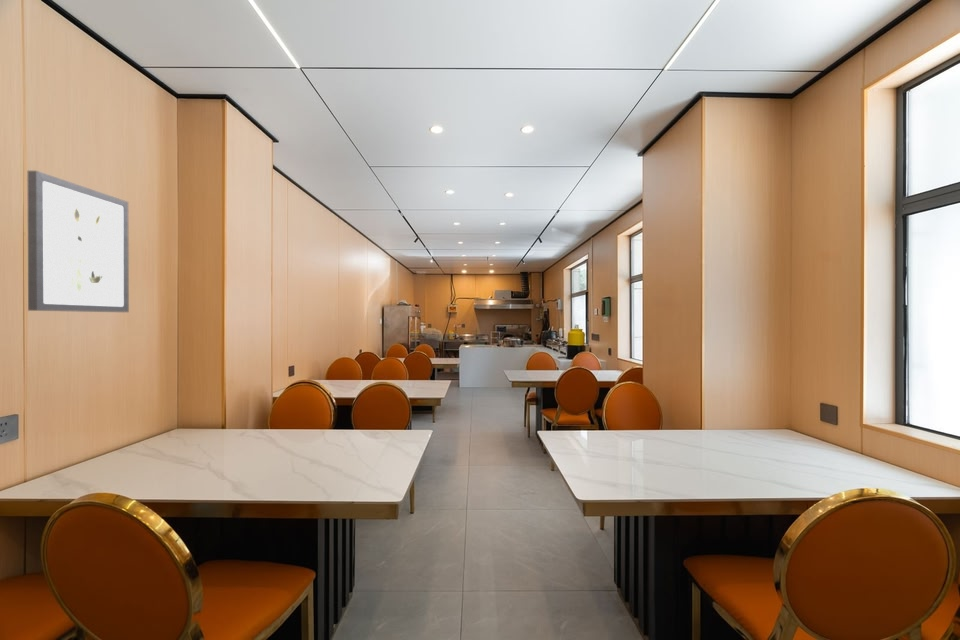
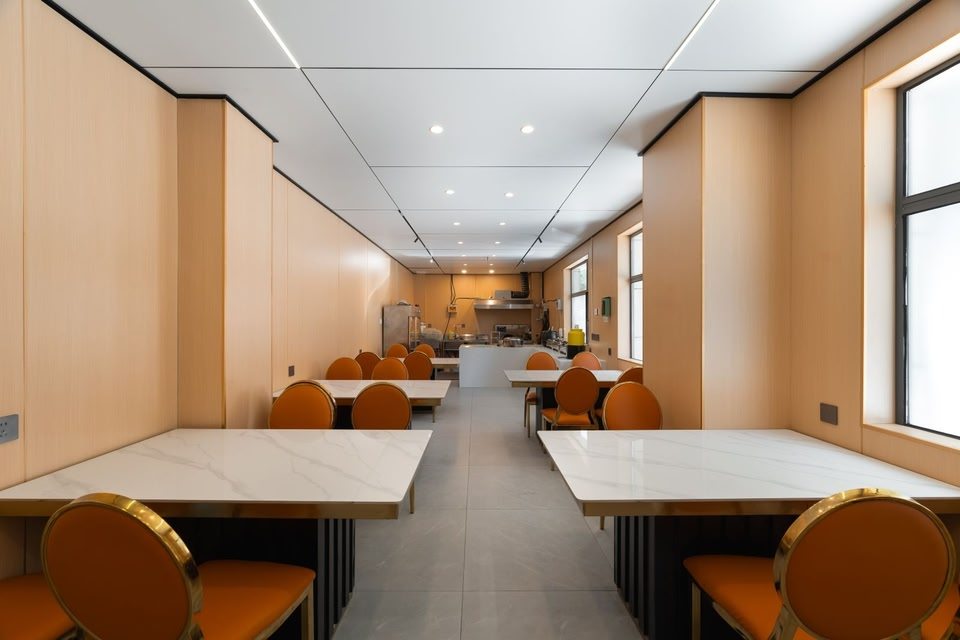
- wall art (84, 249)
